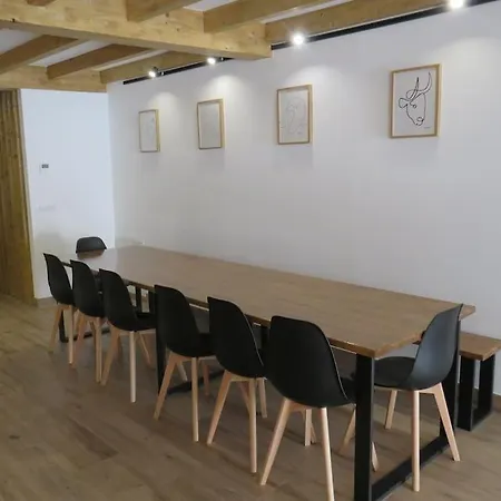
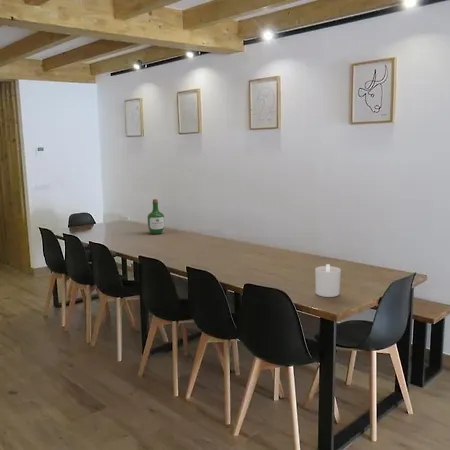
+ candle (327, 279)
+ wine bottle (155, 216)
